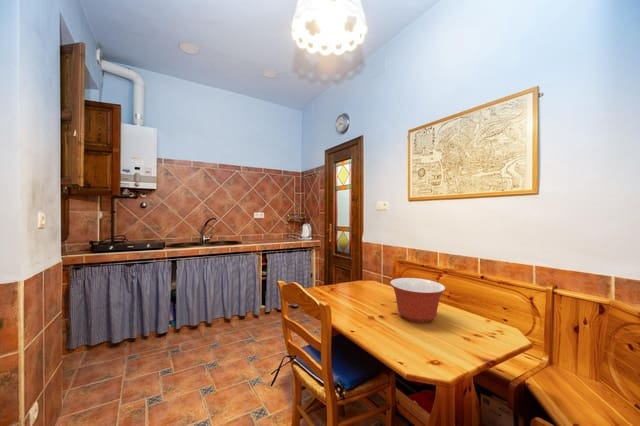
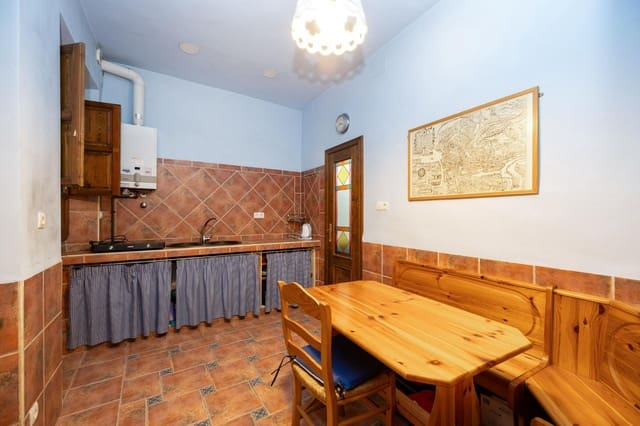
- mixing bowl (416, 300)
